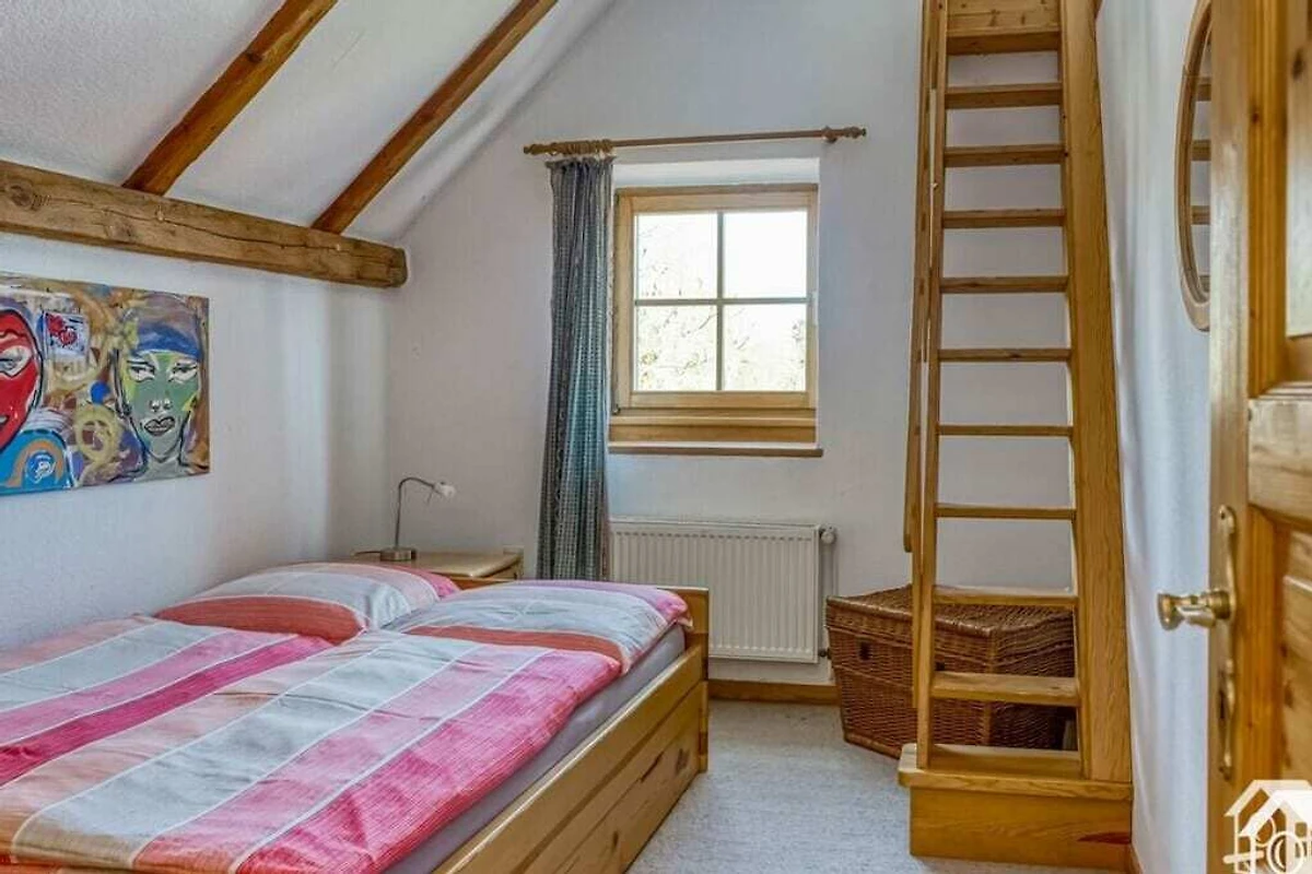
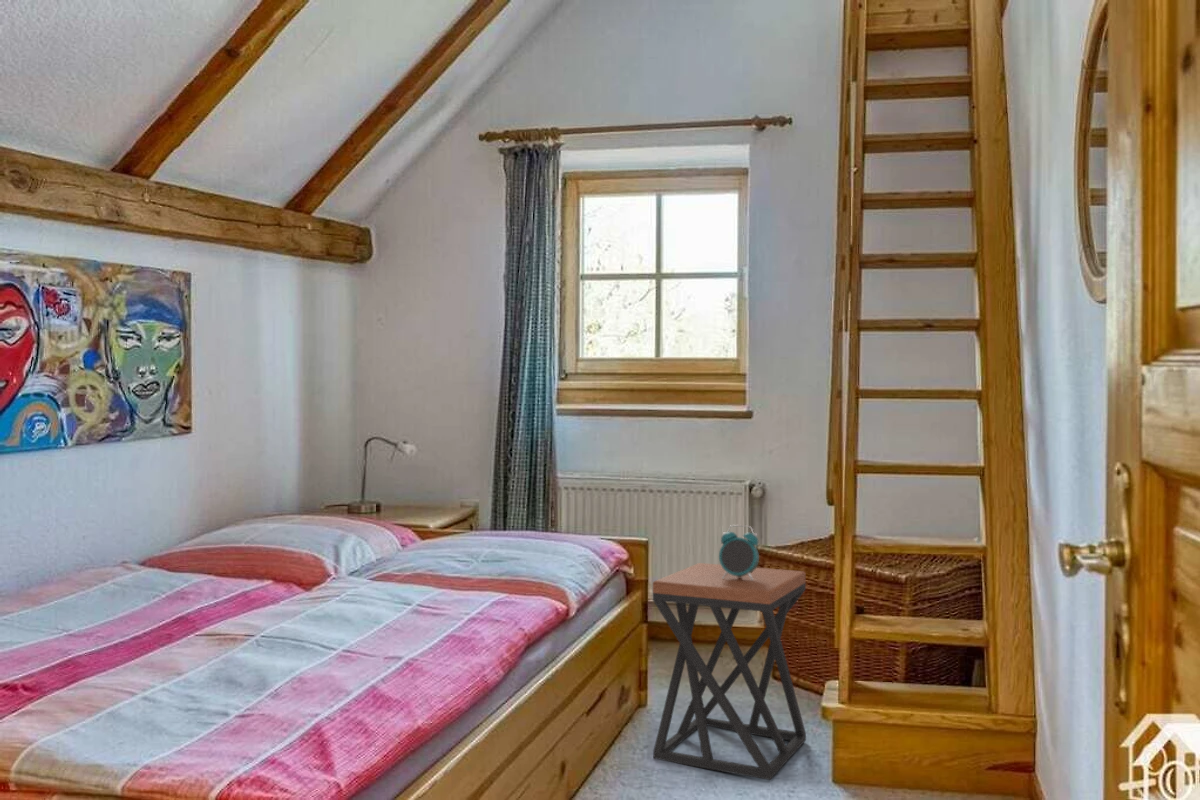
+ alarm clock (738, 551)
+ stool (735, 660)
